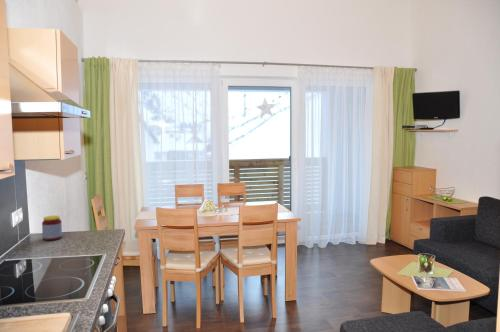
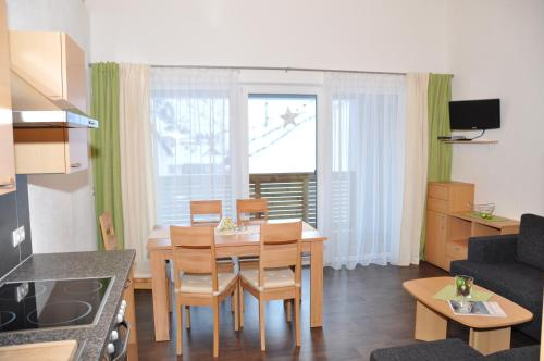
- jar (52, 227)
